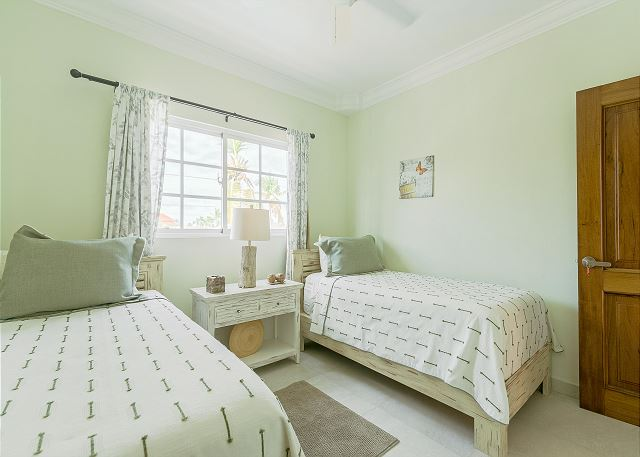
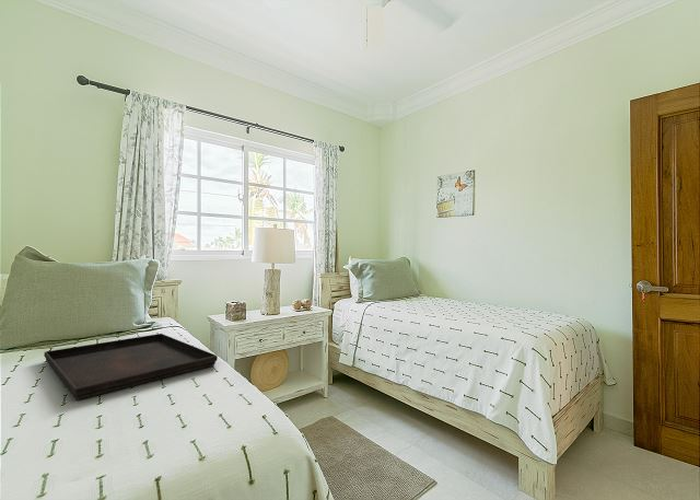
+ serving tray (129, 358)
